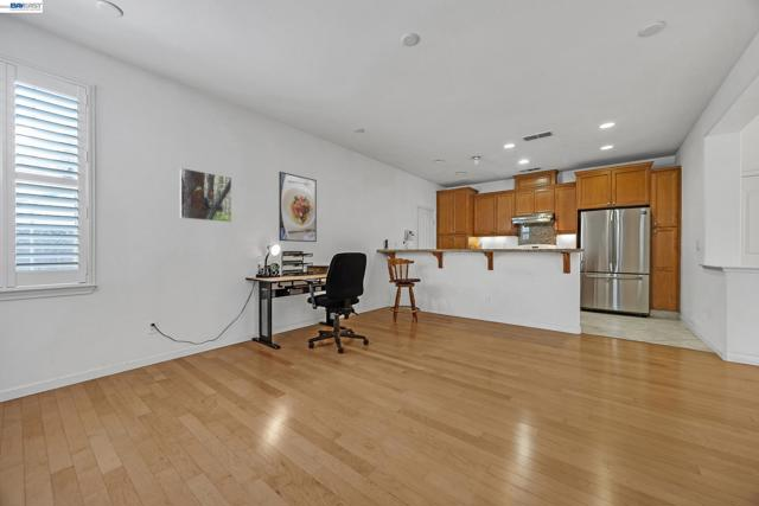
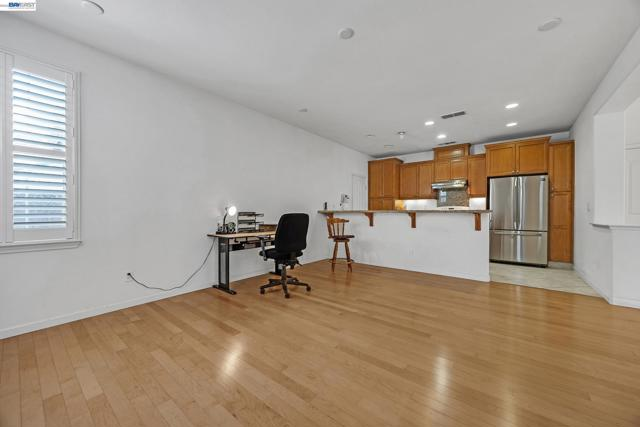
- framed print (206, 197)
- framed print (298, 209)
